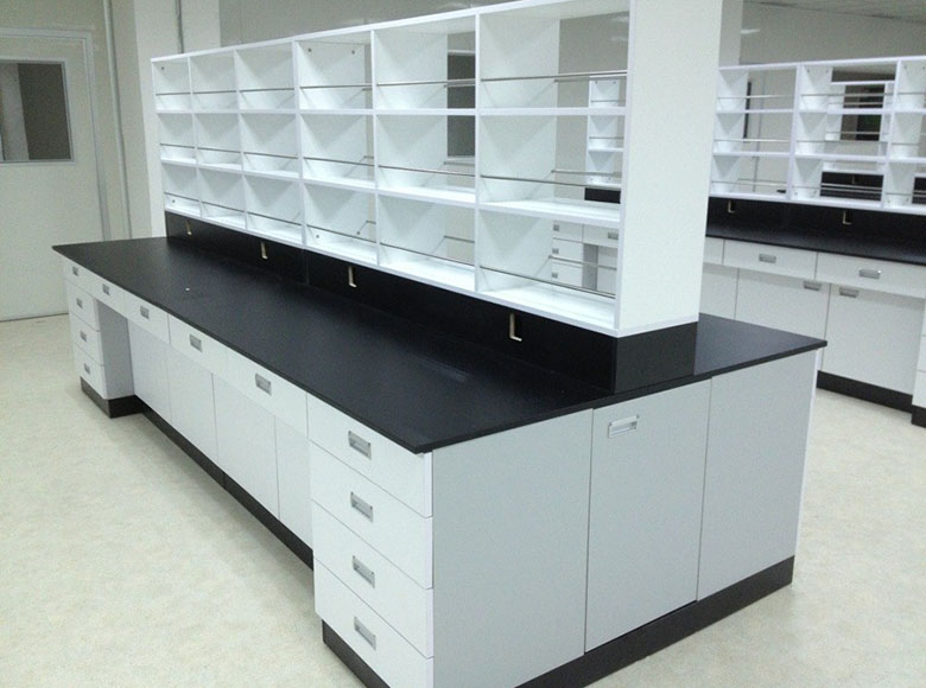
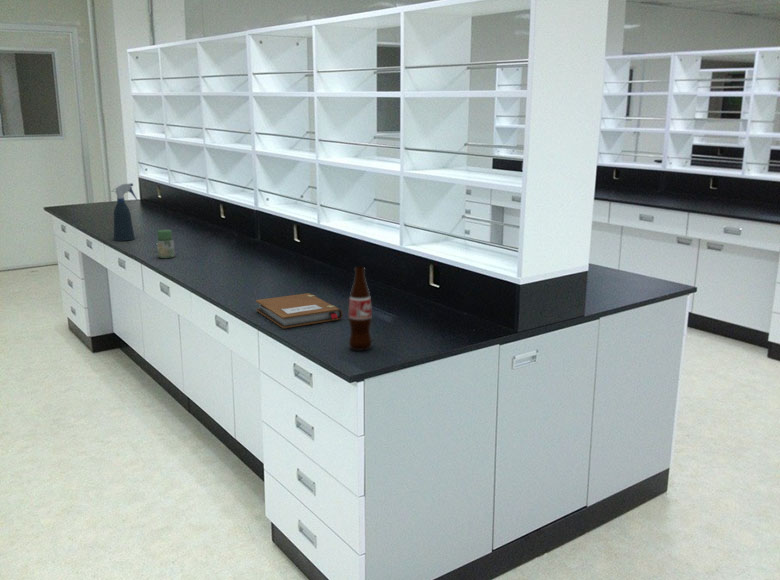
+ bottle (360, 308)
+ notebook (299, 309)
+ spray bottle (123, 211)
+ jar (165, 243)
